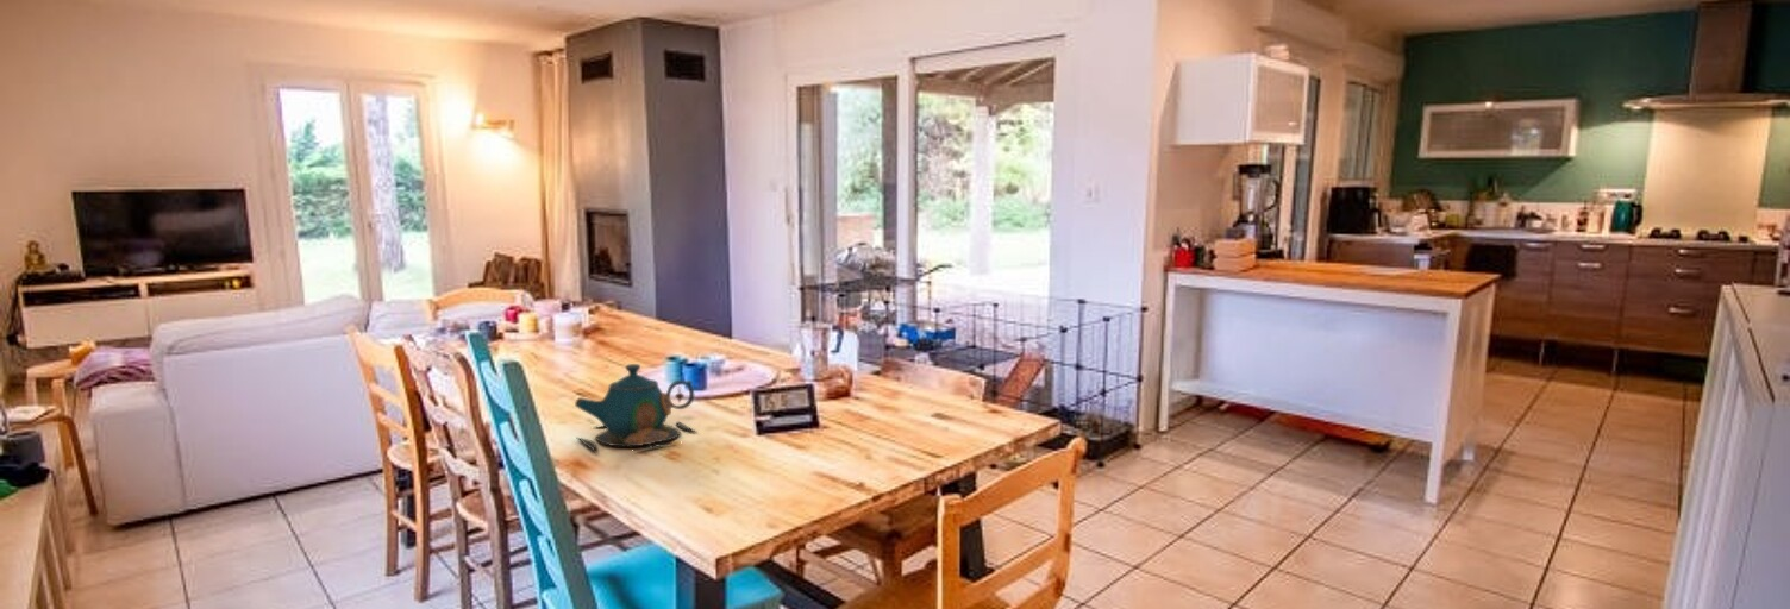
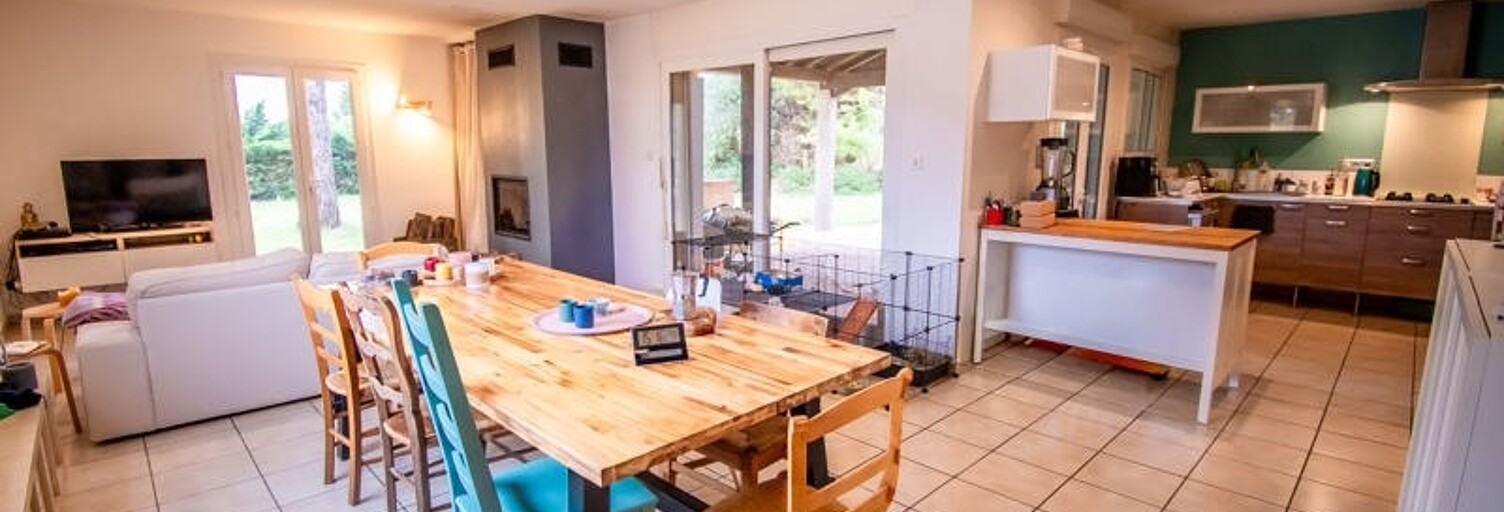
- teapot (638, 400)
